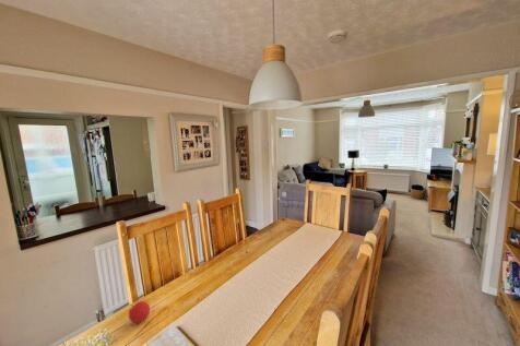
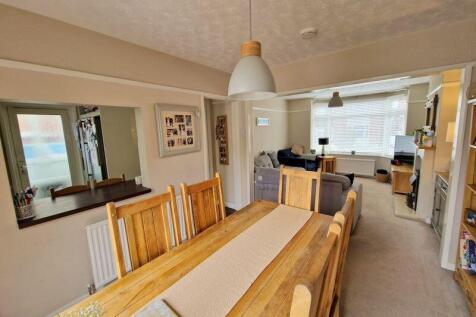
- fruit (139, 311)
